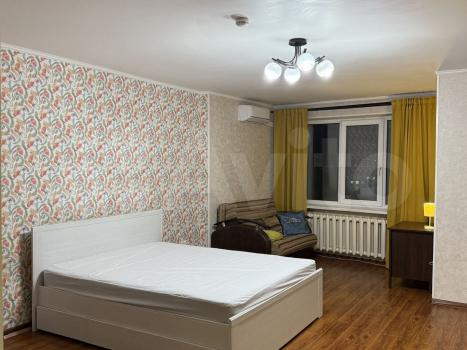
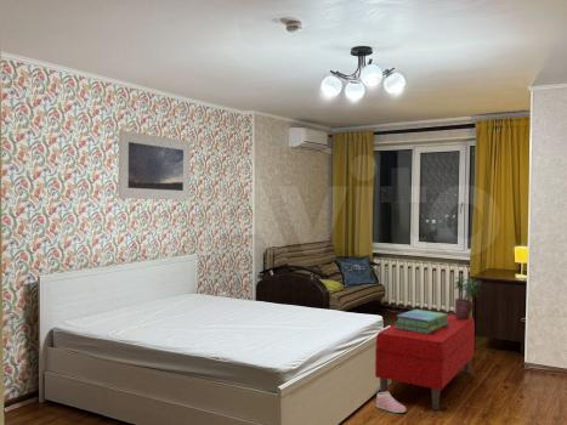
+ potted plant (460, 296)
+ stack of books (421, 321)
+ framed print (157, 168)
+ sneaker (390, 401)
+ bench (427, 355)
